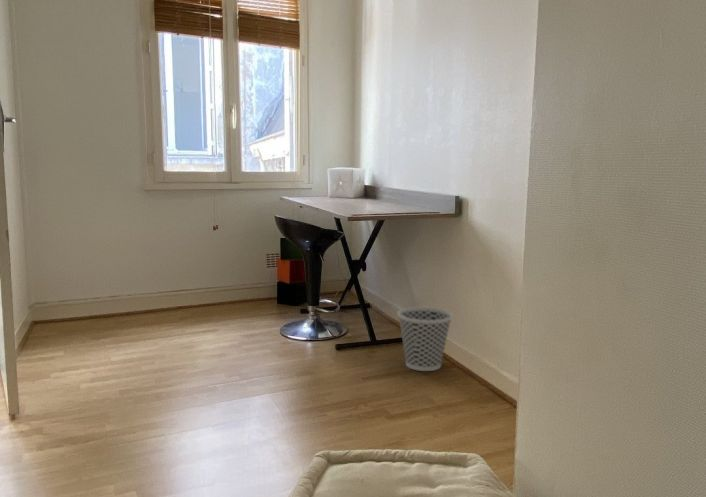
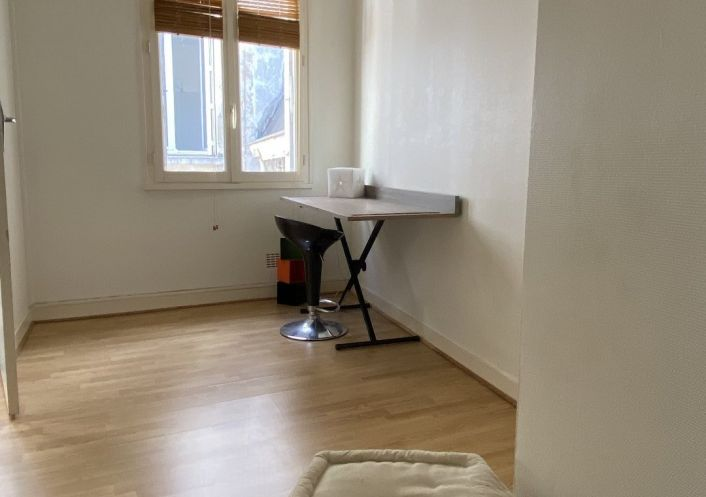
- wastebasket (424, 339)
